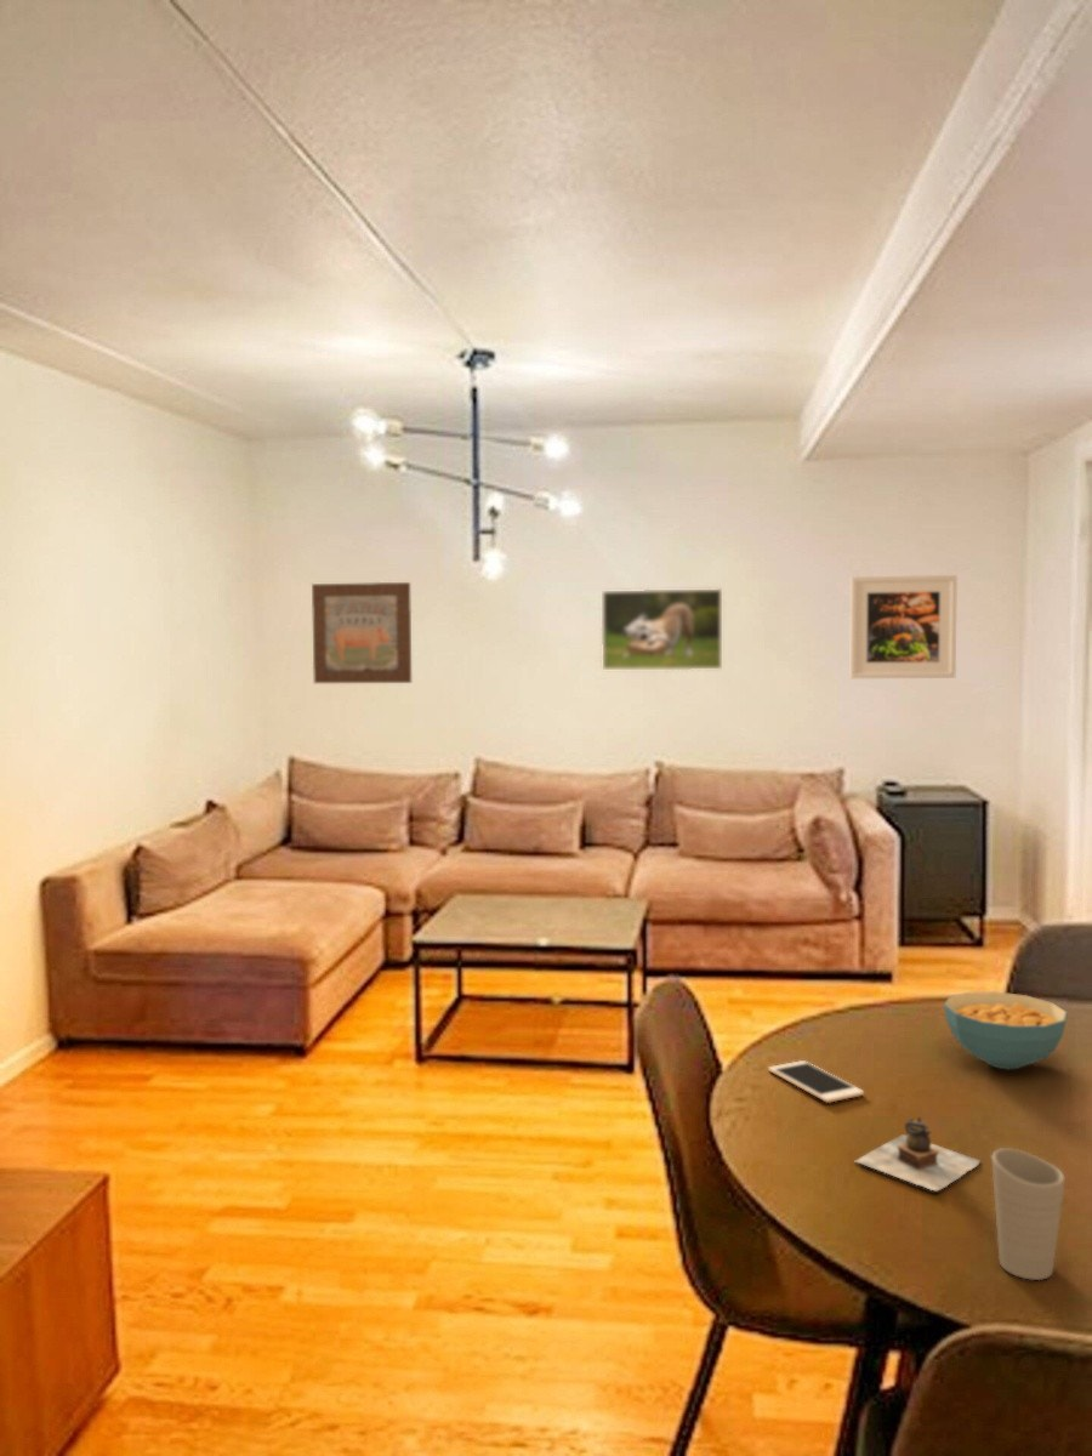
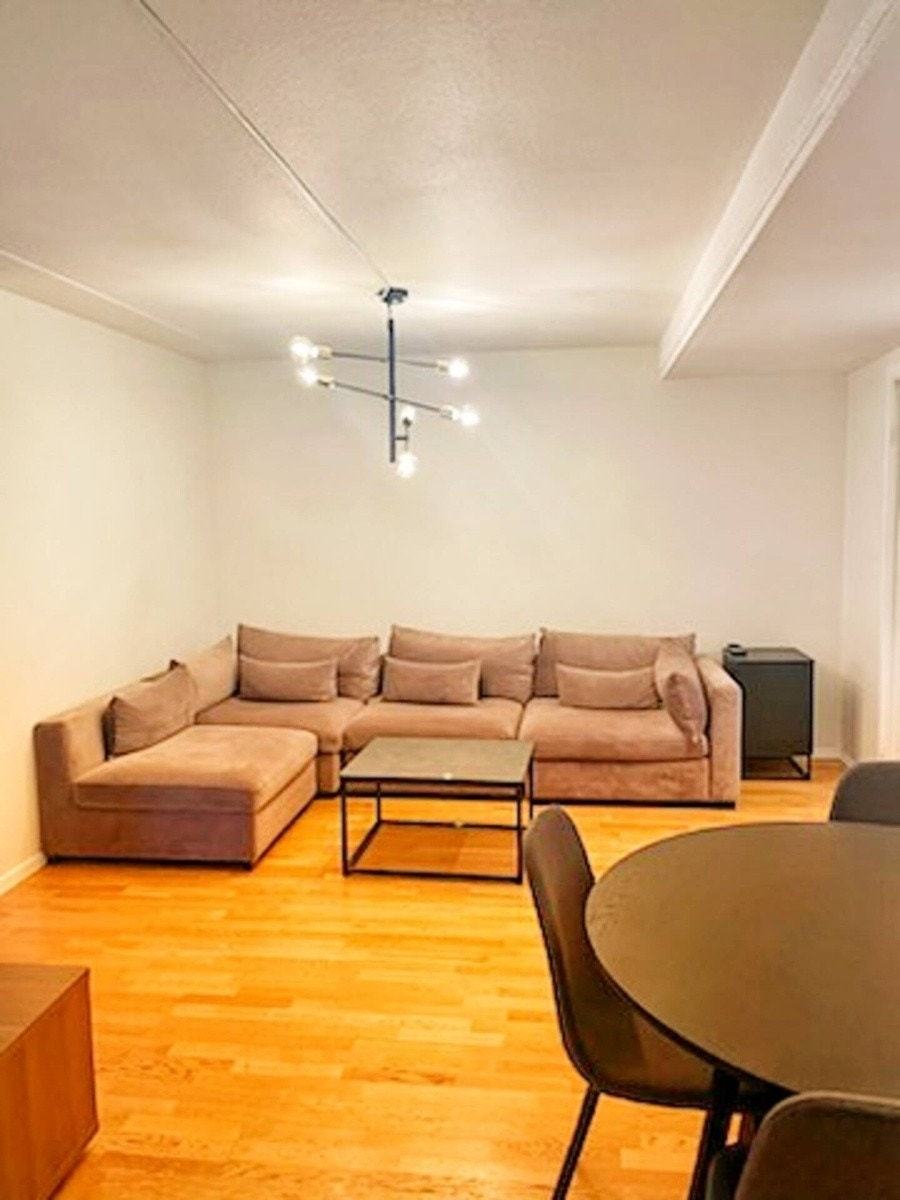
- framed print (661, 630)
- cup (1026, 1213)
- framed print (903, 627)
- cereal bowl (1003, 1035)
- teapot (917, 1139)
- cell phone (814, 1080)
- wall art (362, 633)
